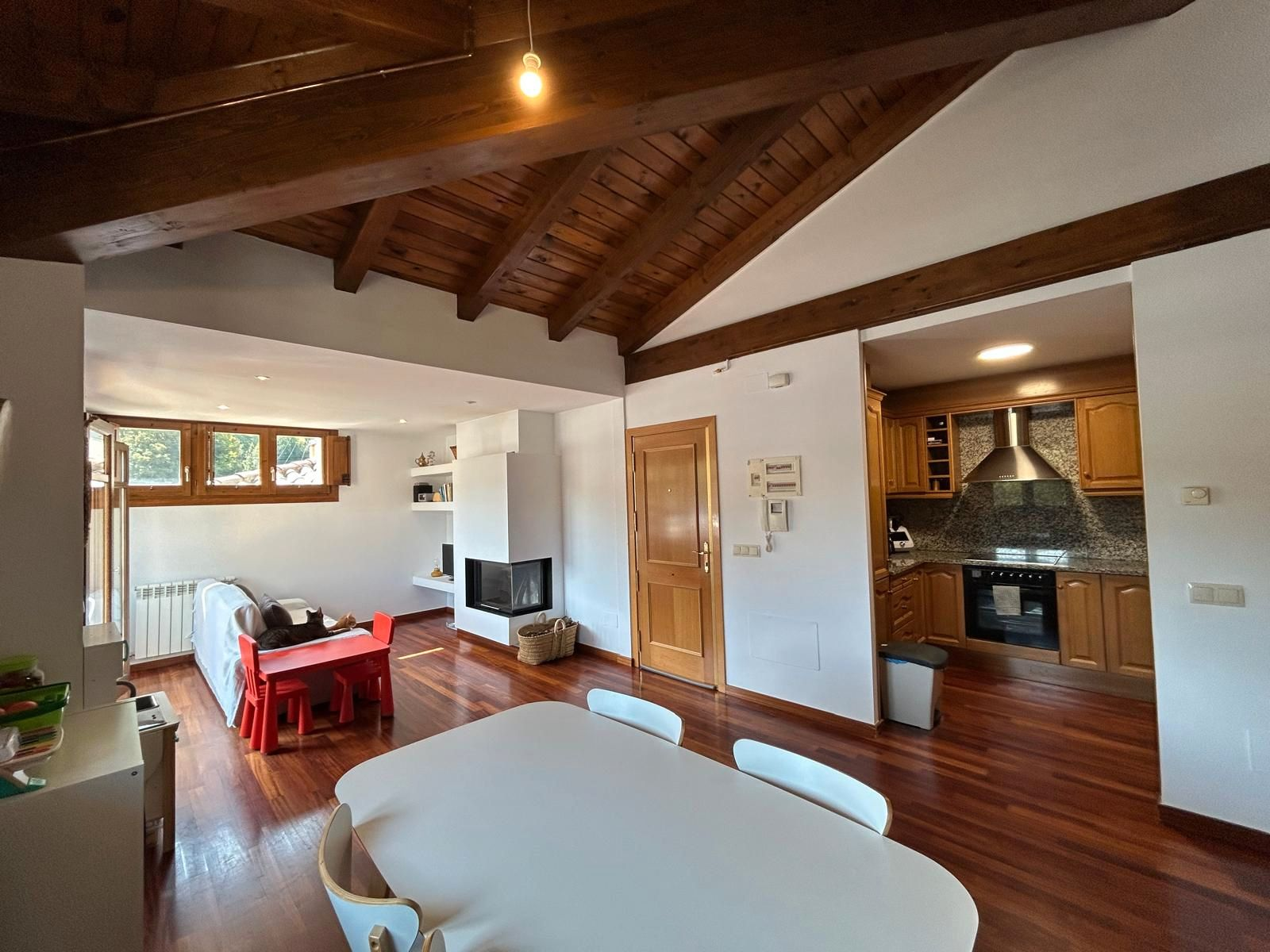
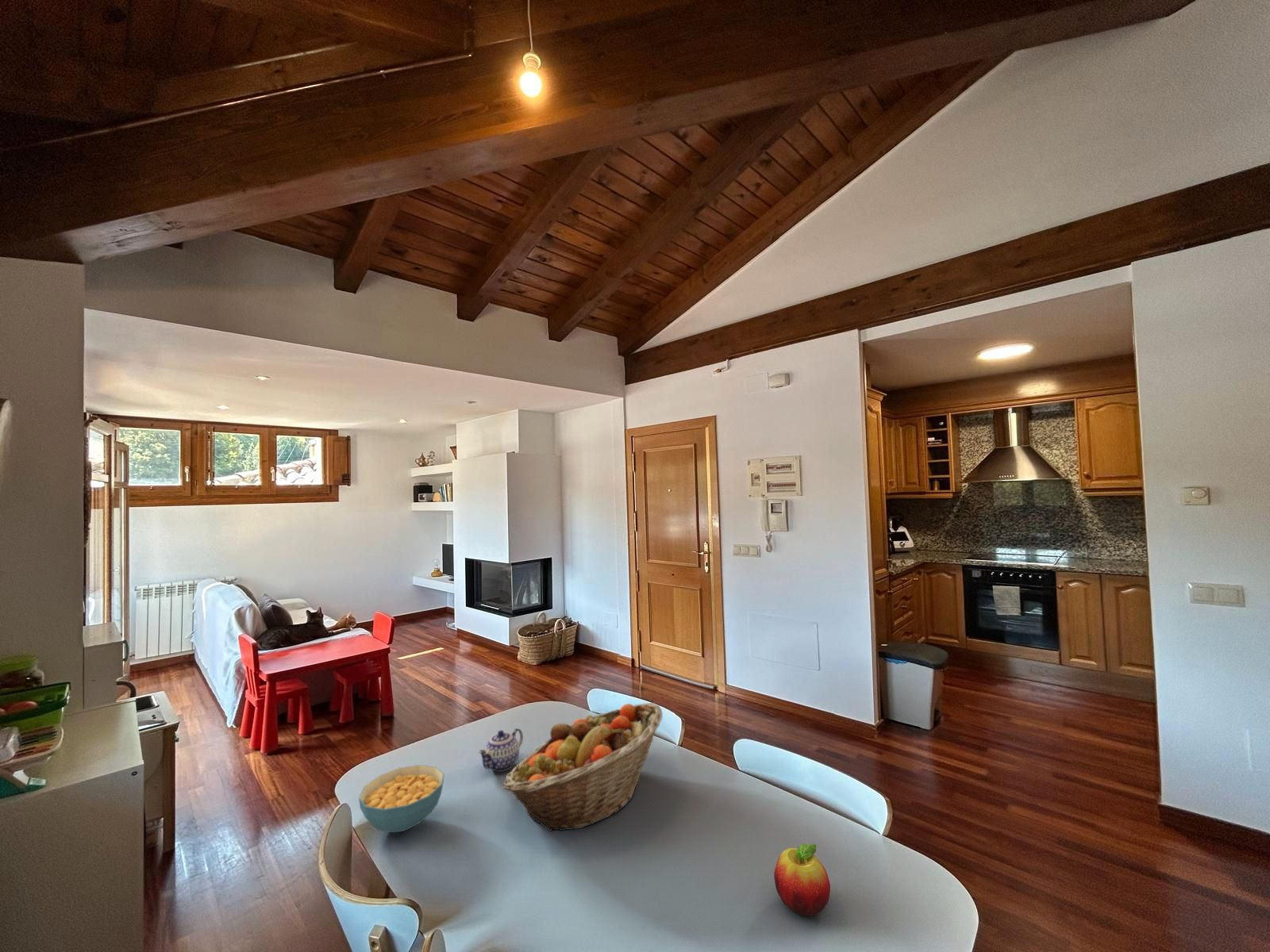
+ cereal bowl (403, 804)
+ teapot (501, 748)
+ fruit basket (589, 756)
+ fruit (802, 878)
